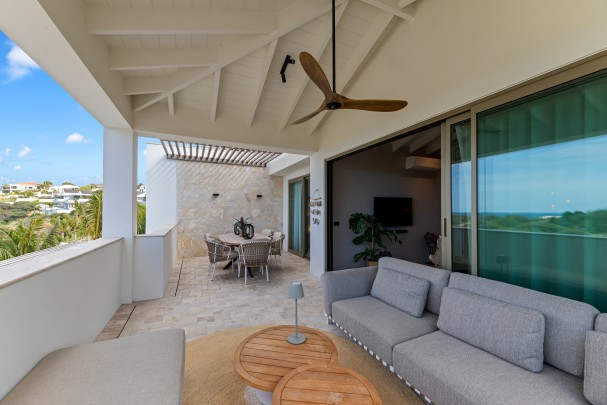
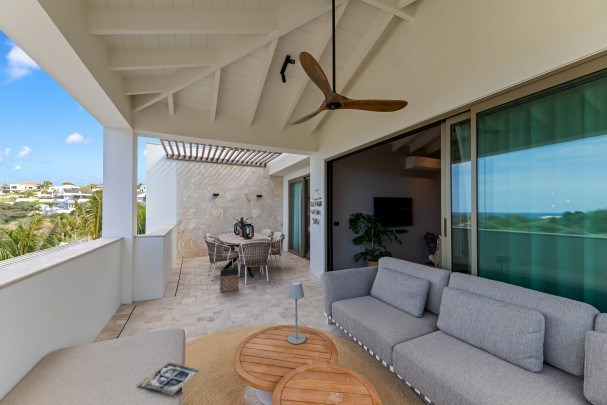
+ bag (229, 278)
+ magazine (169, 377)
